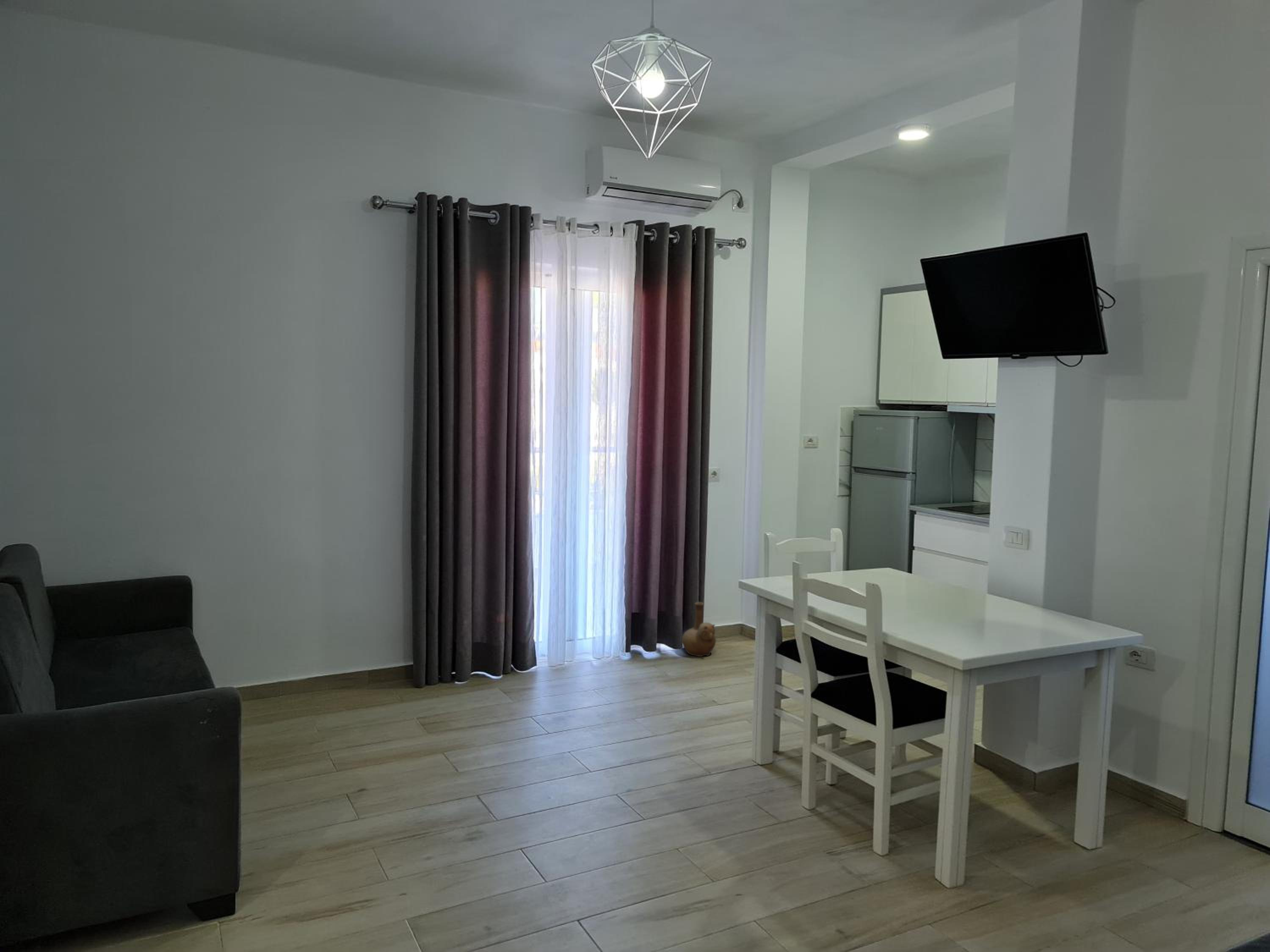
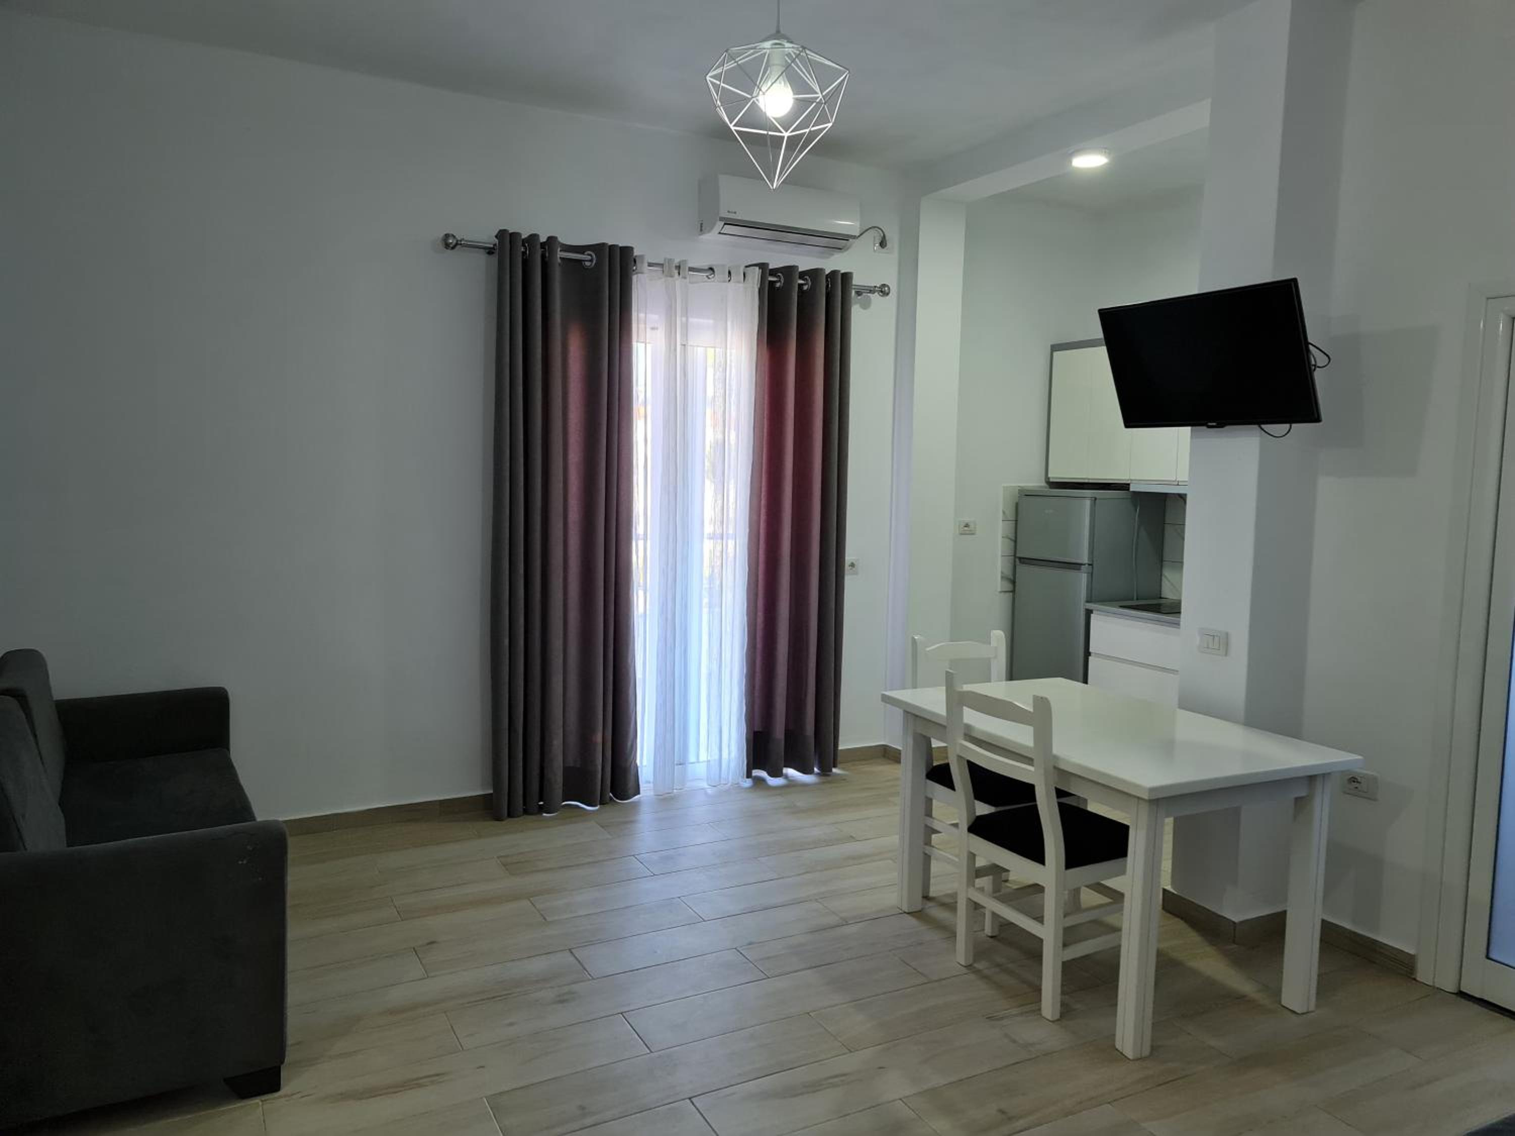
- vase (701, 629)
